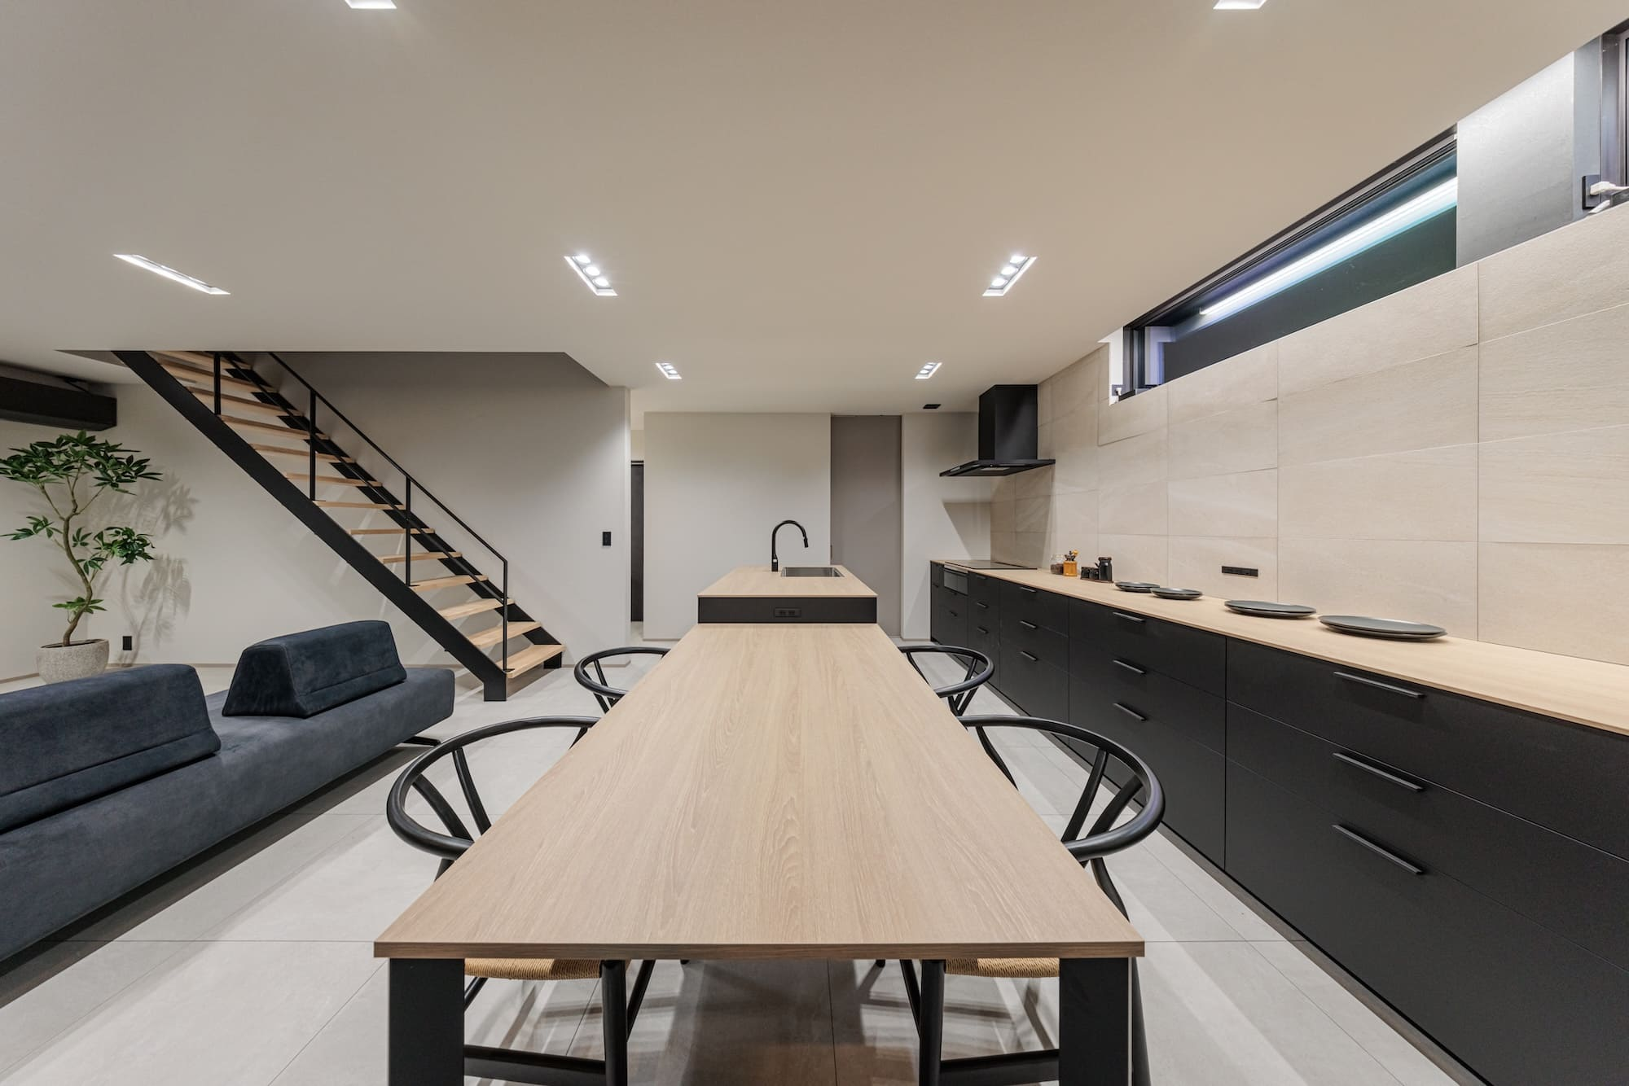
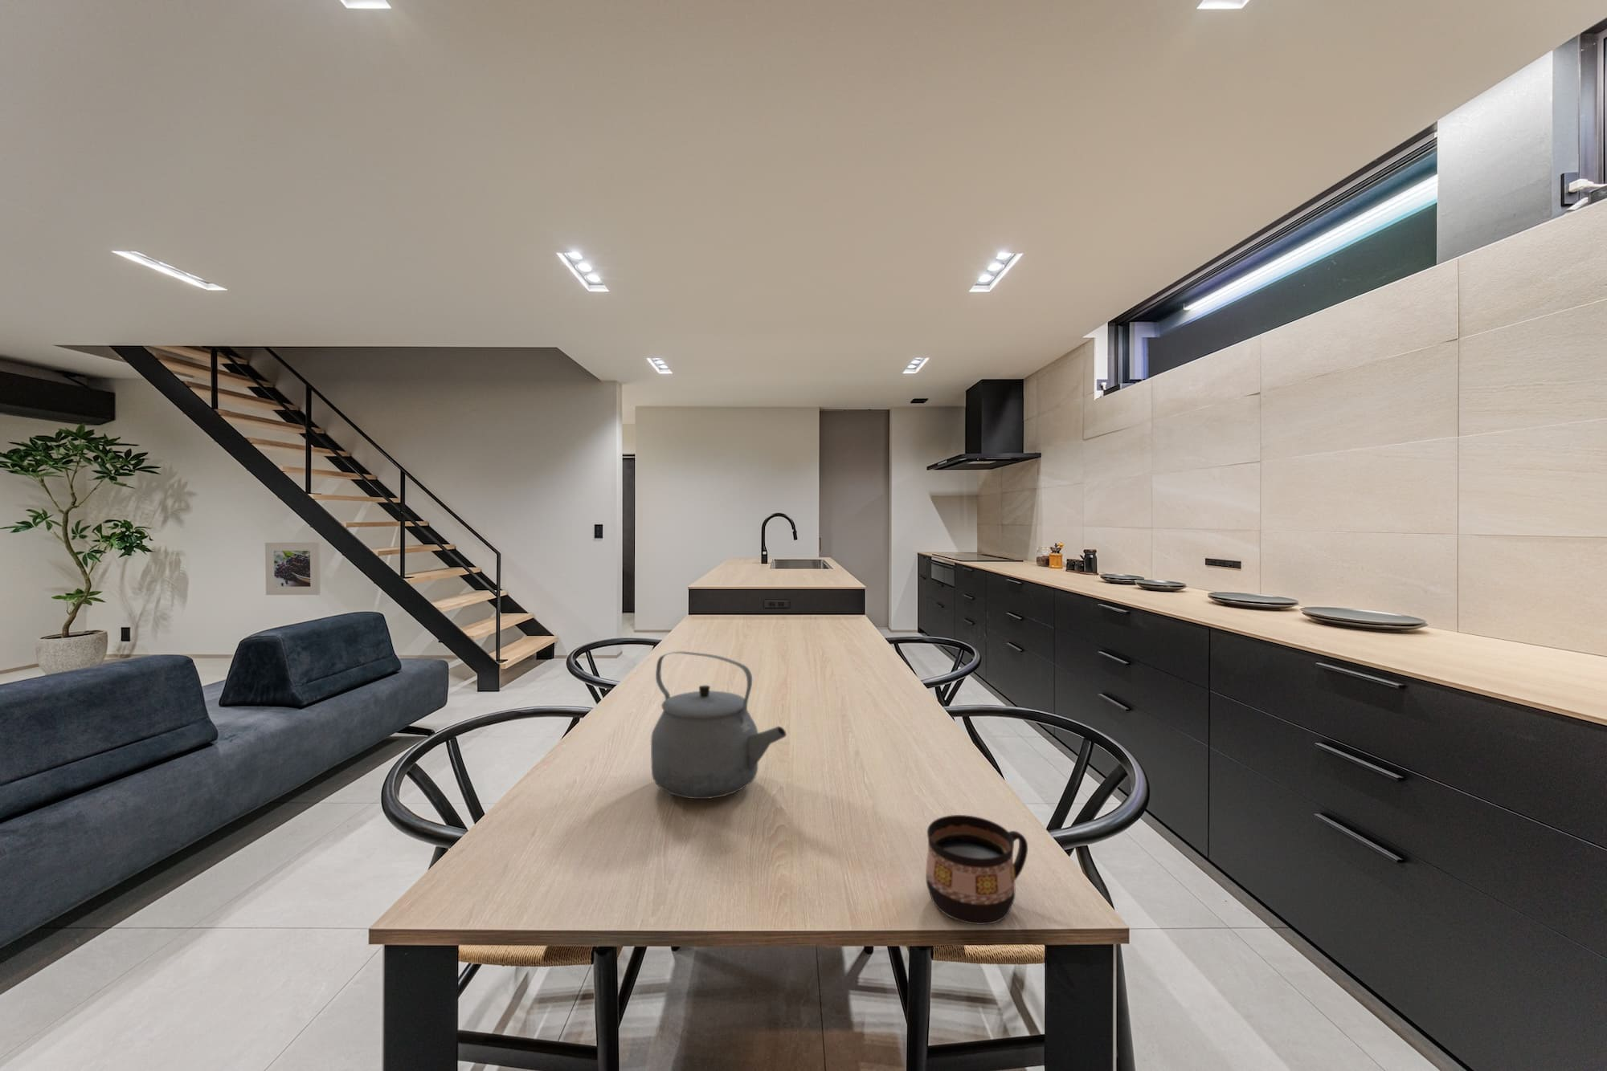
+ cup (974, 869)
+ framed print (293, 569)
+ tea kettle (719, 722)
